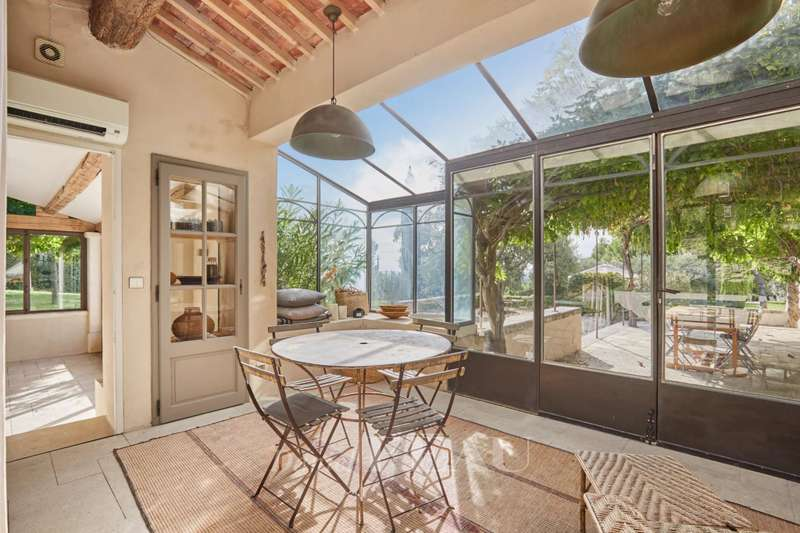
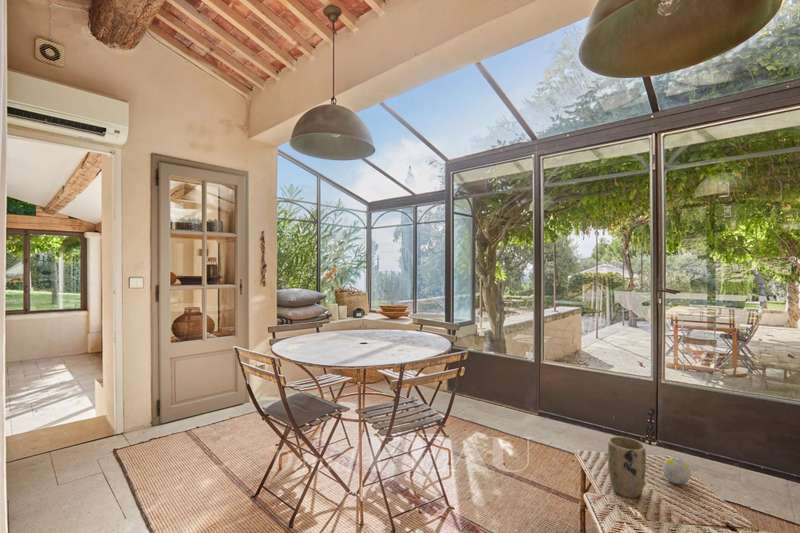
+ decorative ball (676, 470)
+ plant pot (626, 467)
